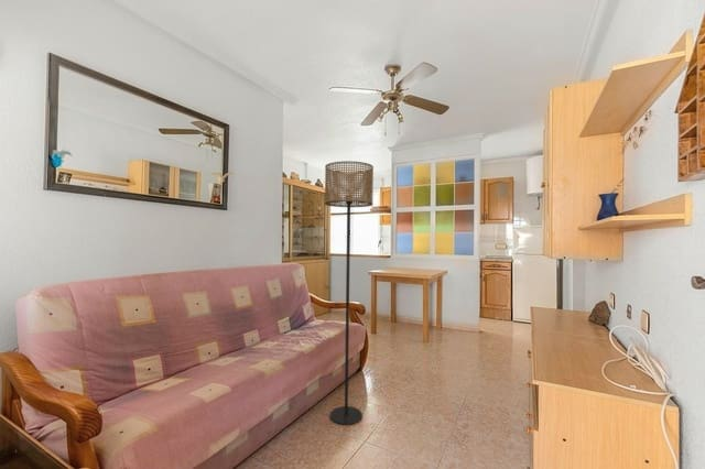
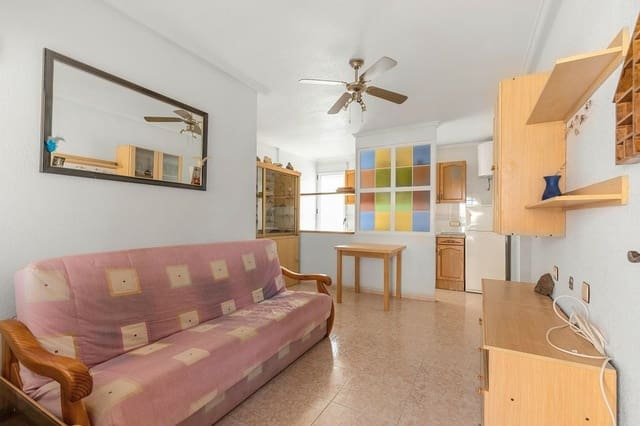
- floor lamp (347, 290)
